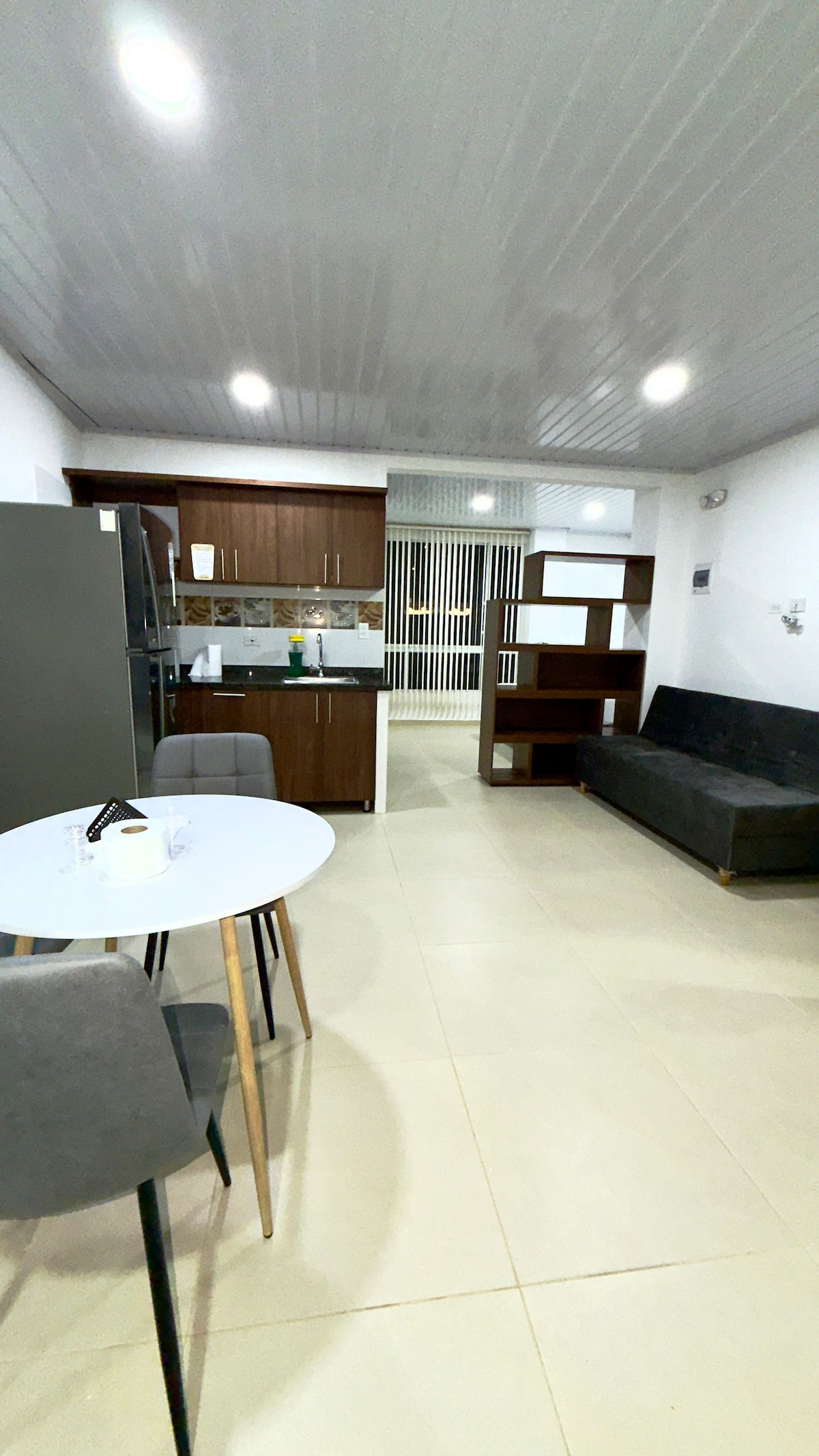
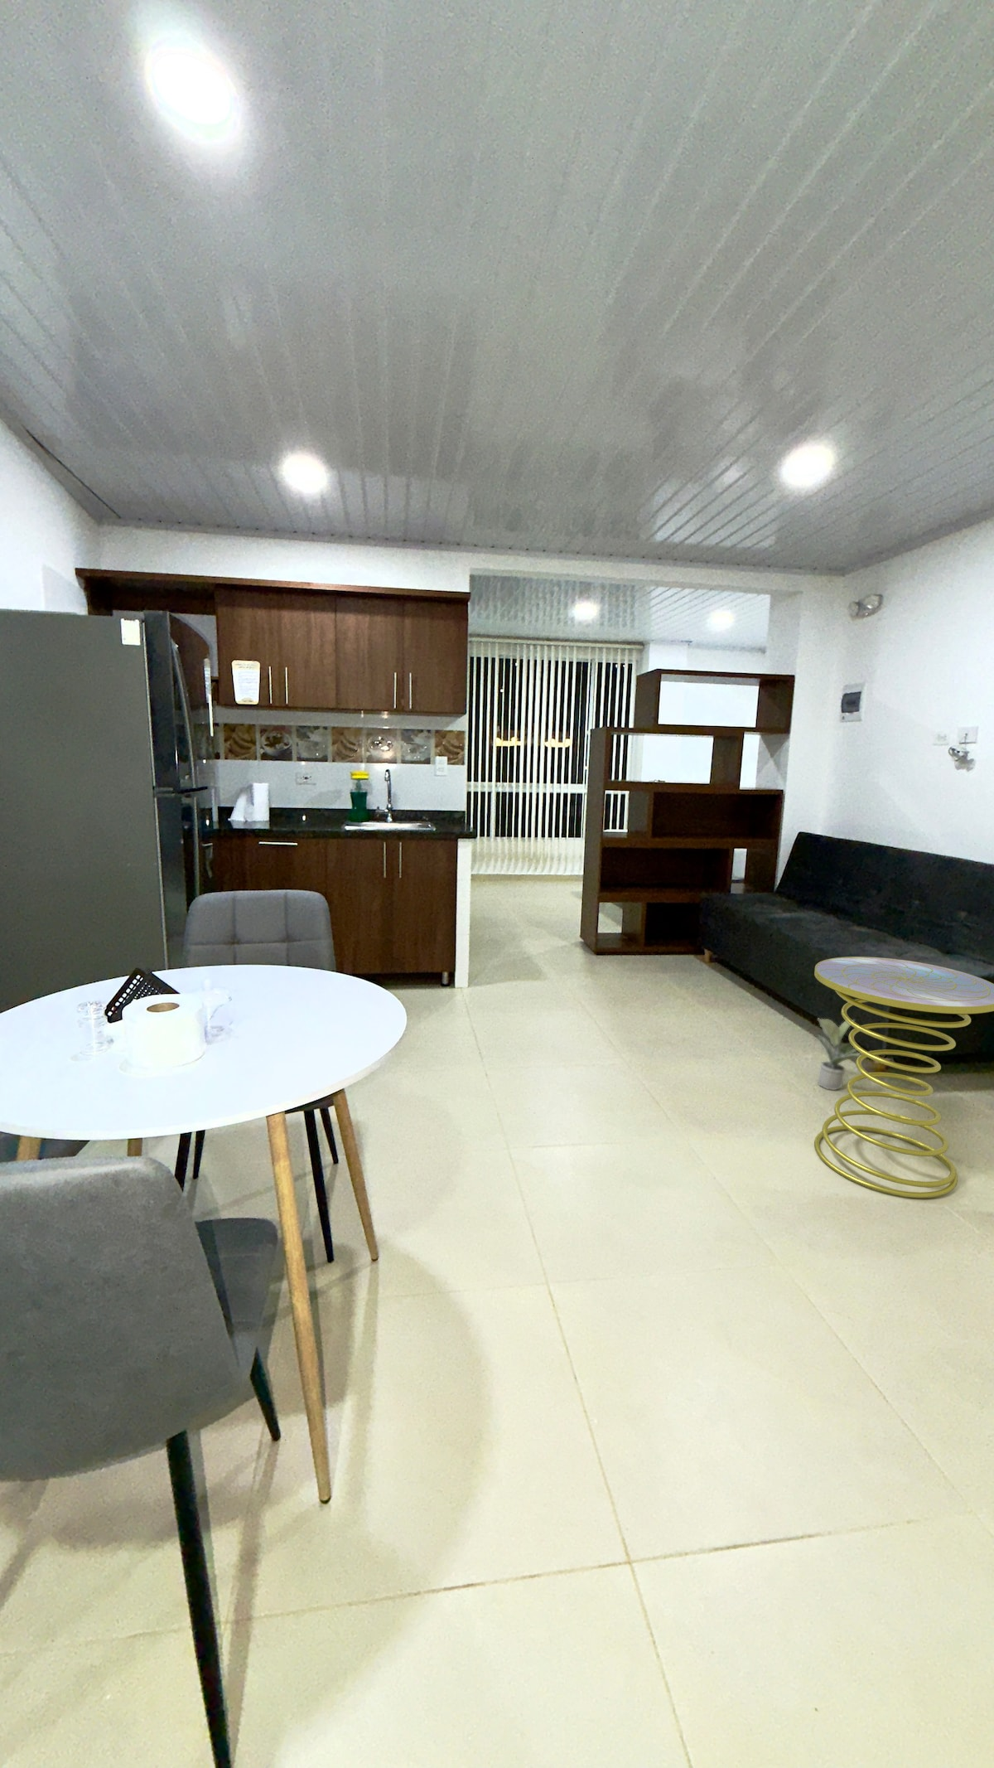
+ potted plant (840, 1052)
+ side table (893, 1073)
